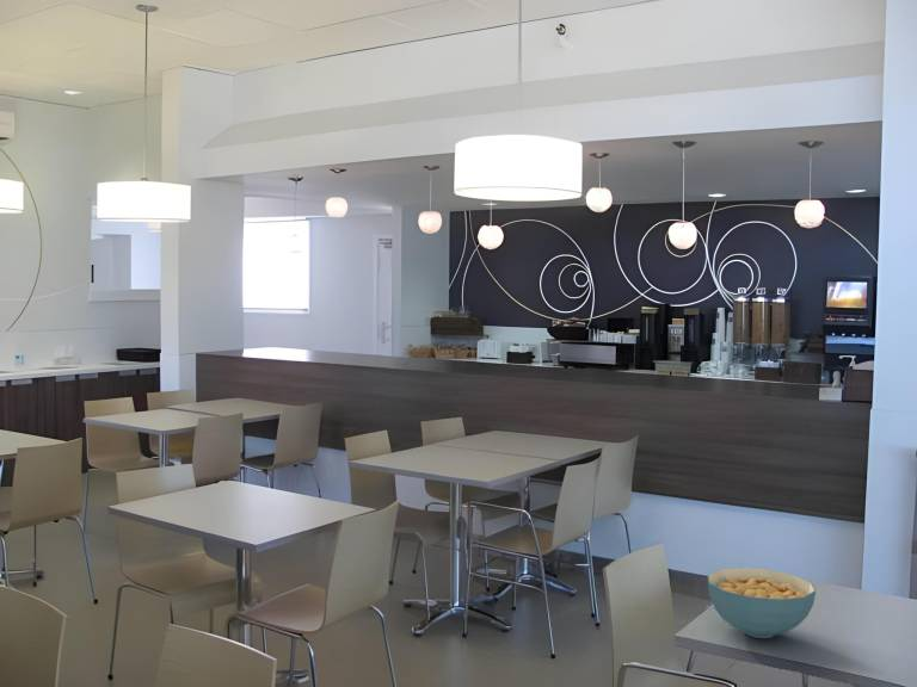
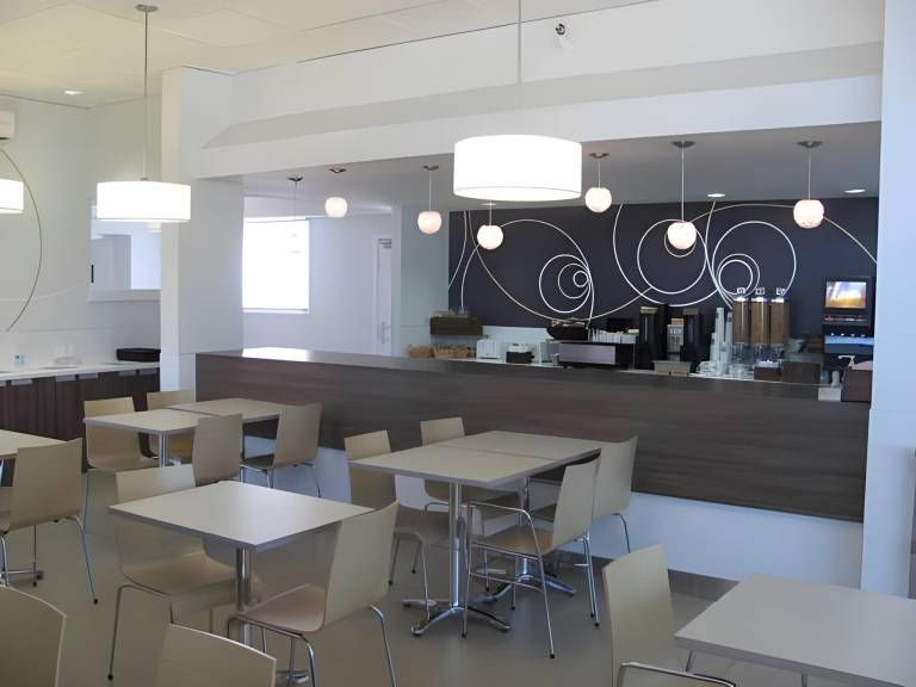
- cereal bowl (759, 607)
